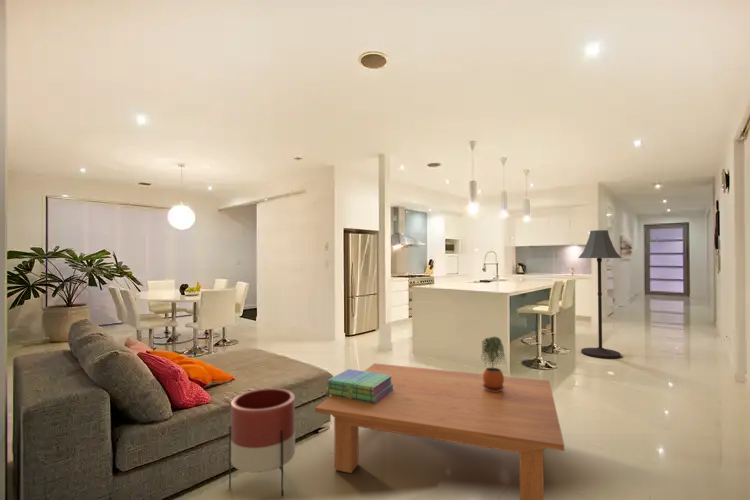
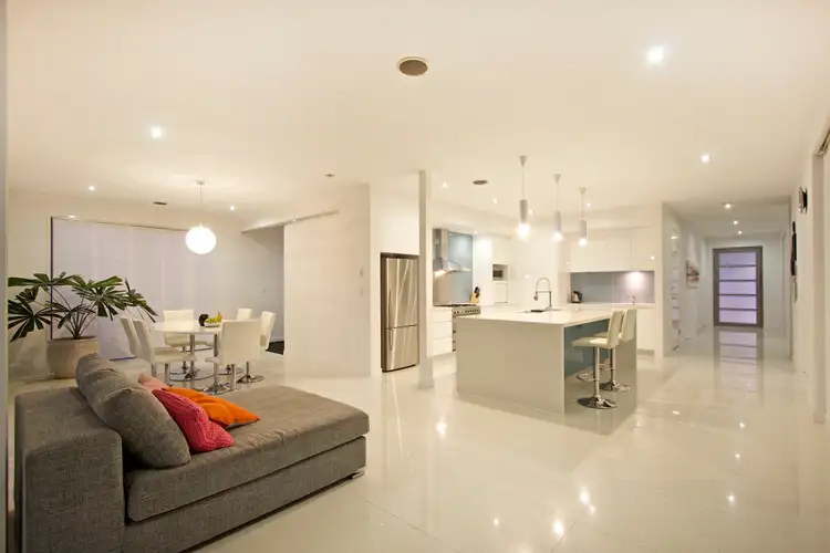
- coffee table (443, 422)
- stack of books (360, 384)
- planter (264, 440)
- floor lamp (599, 292)
- potted plant (494, 363)
